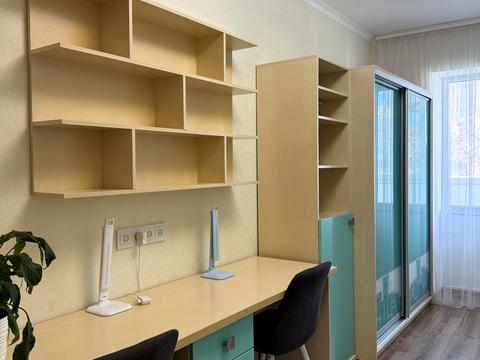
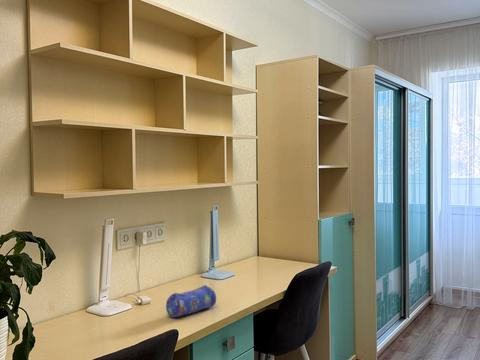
+ pencil case (191, 300)
